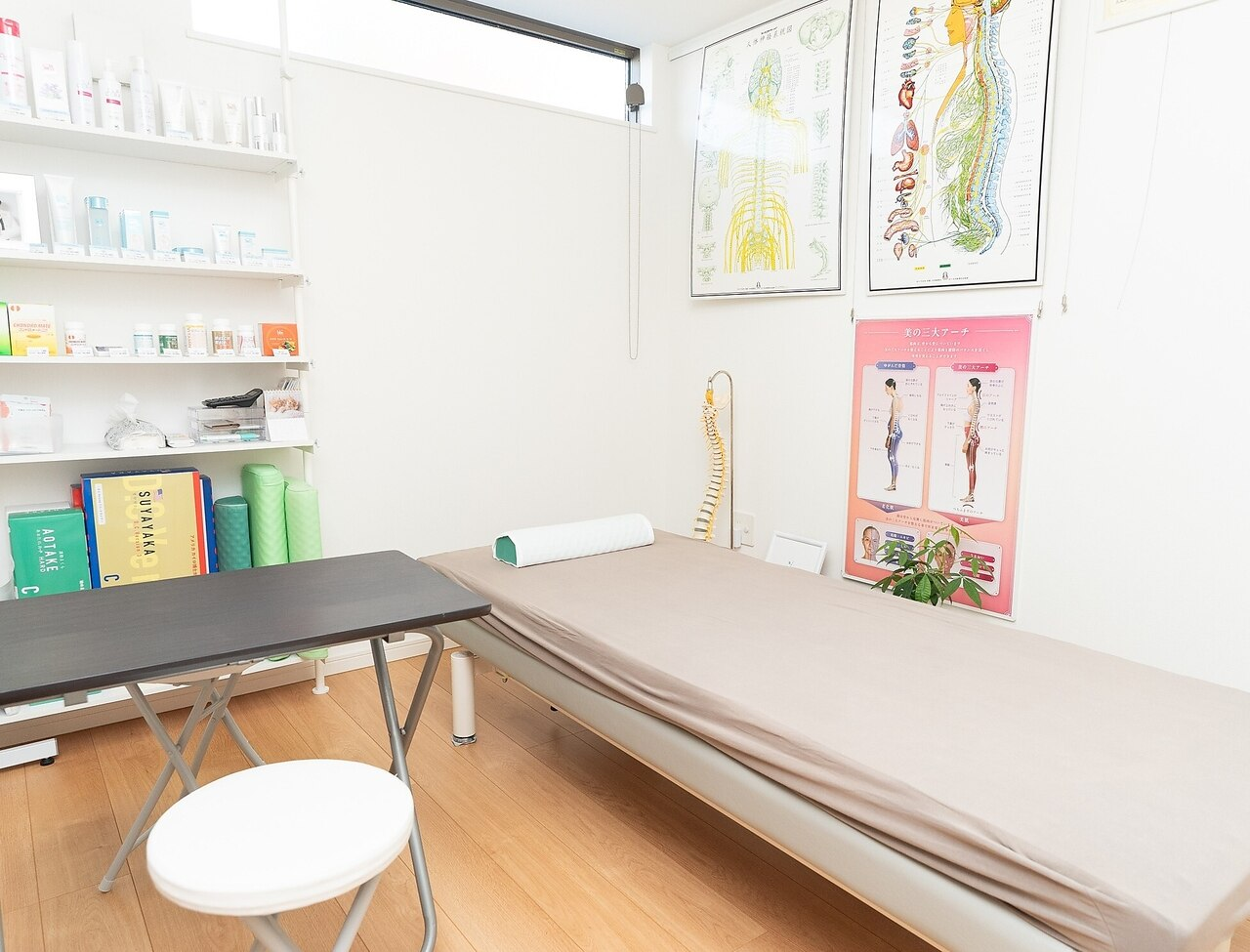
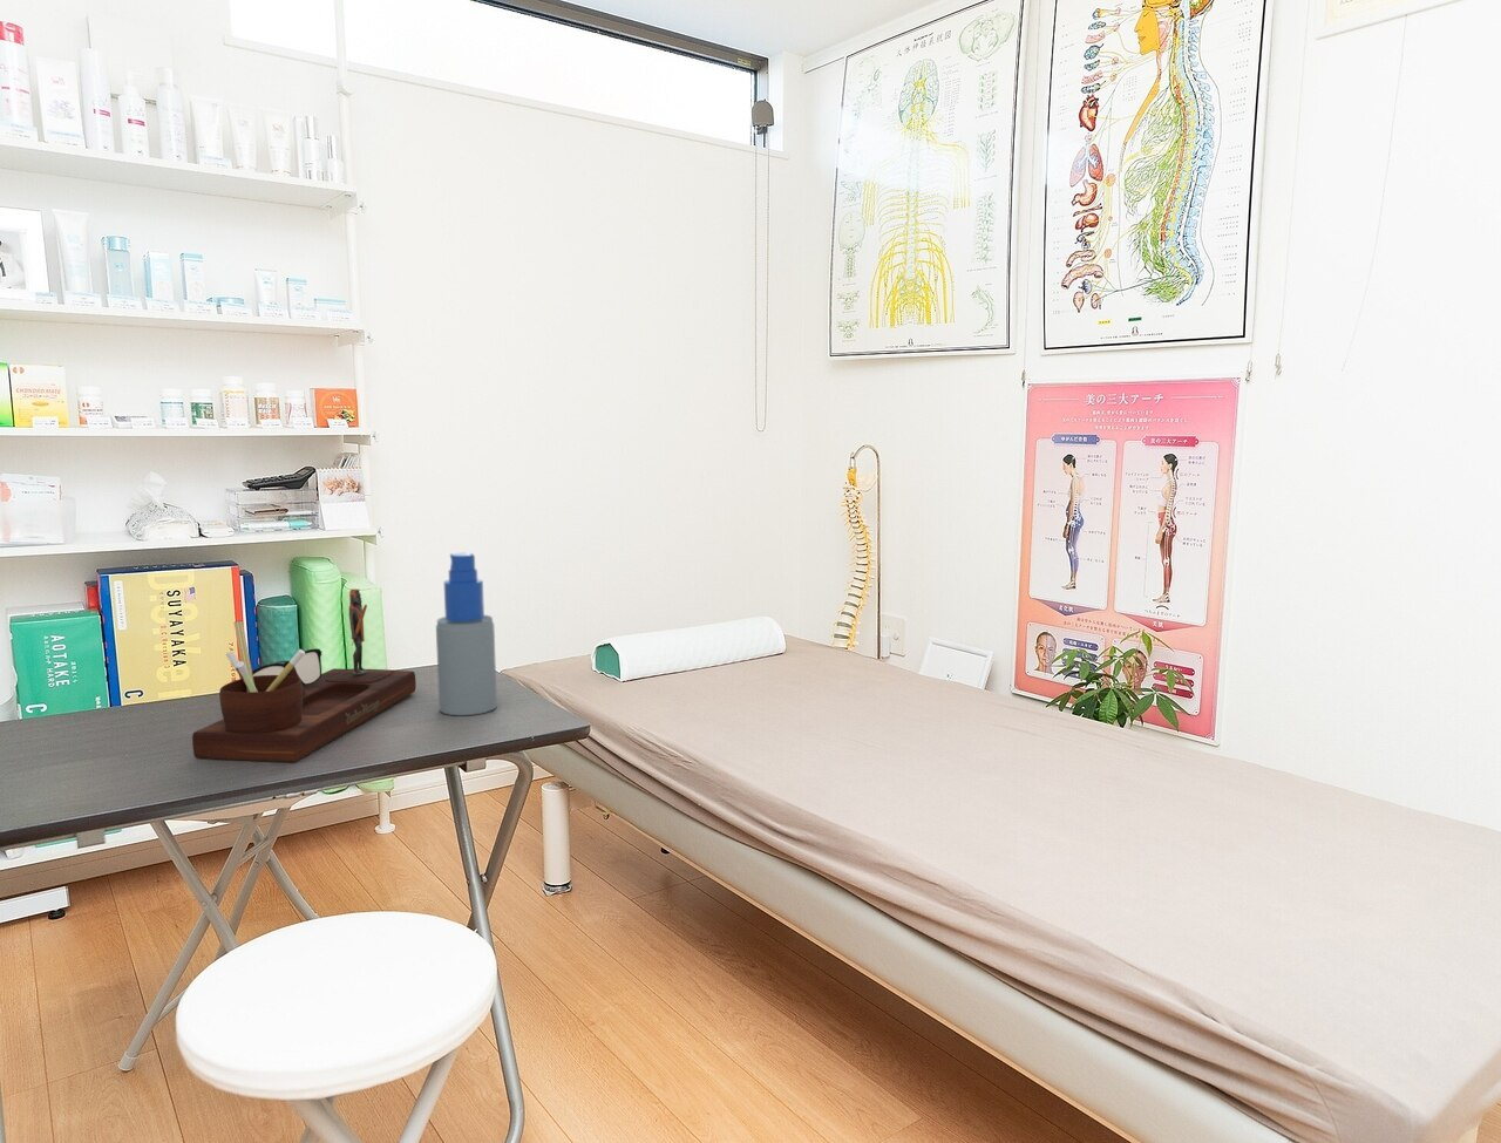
+ desk organizer (306, 665)
+ spray bottle (465, 630)
